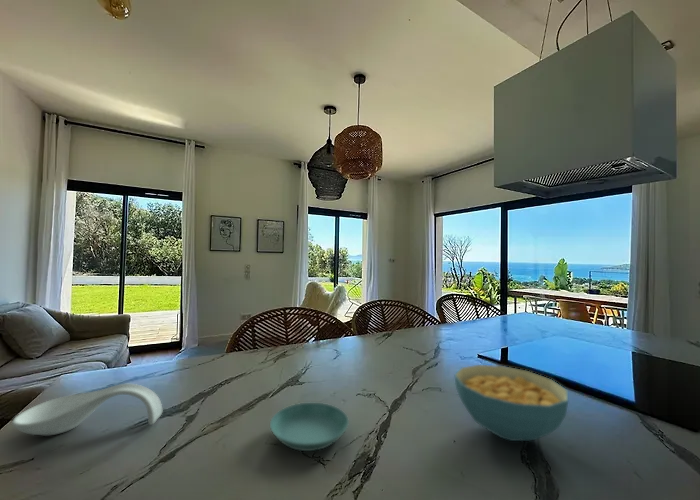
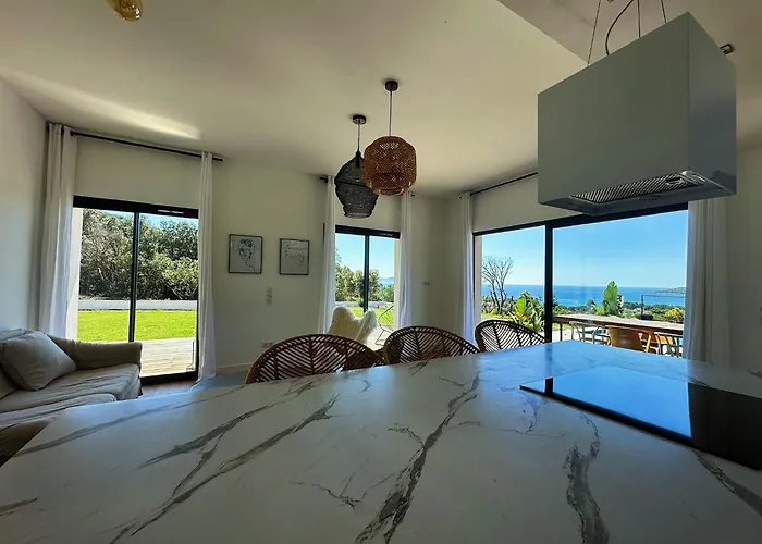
- spoon rest (93, 406)
- cereal bowl (507, 407)
- saucer (309, 427)
